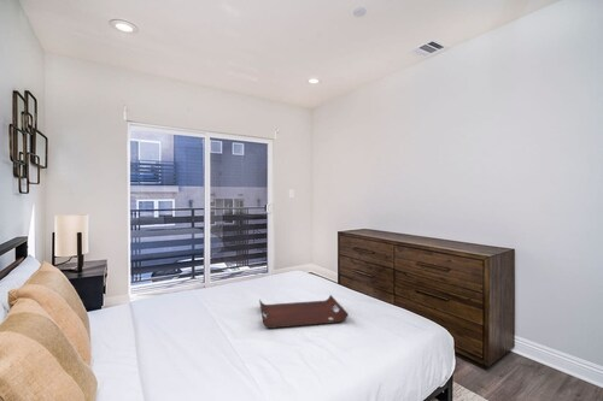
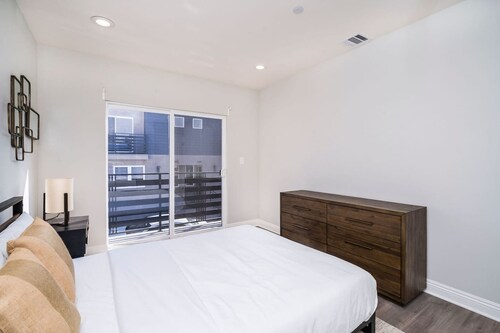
- serving tray (300, 309)
